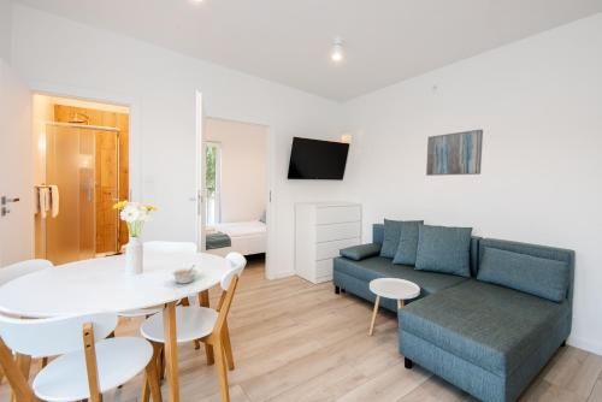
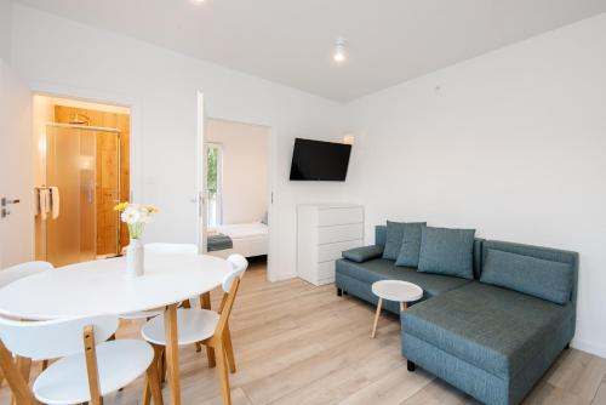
- wall art (452, 154)
- legume (184, 274)
